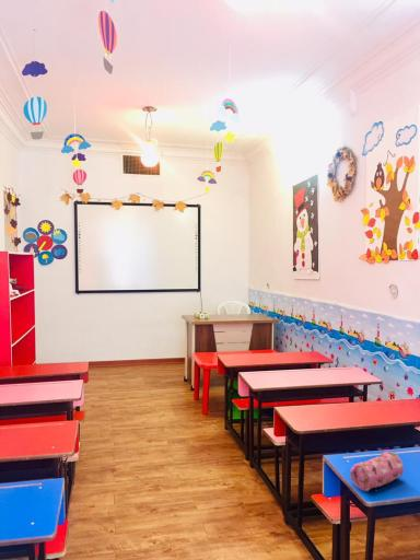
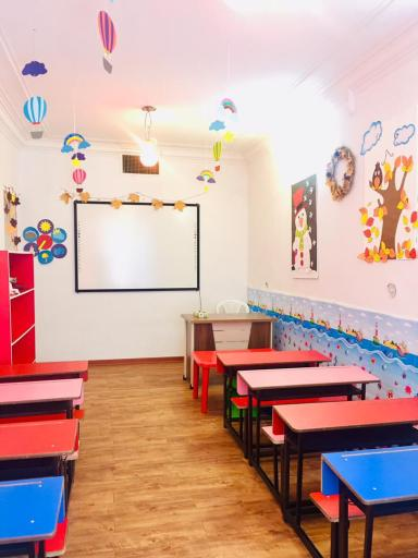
- pencil case (376, 470)
